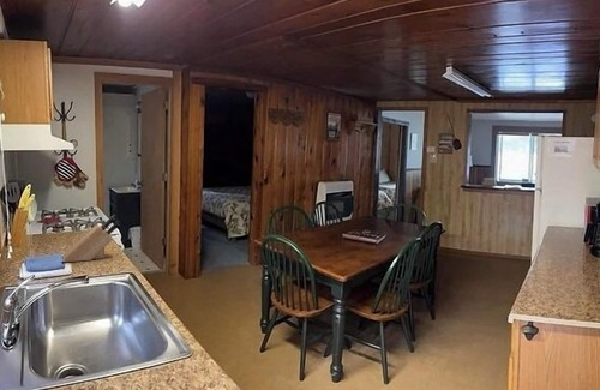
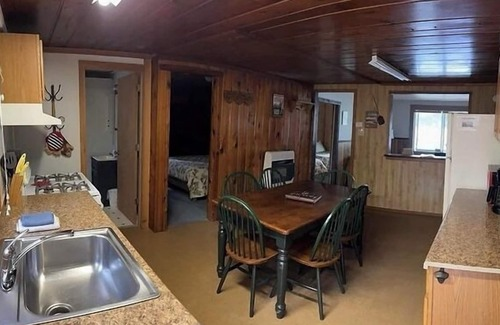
- knife block (91, 236)
